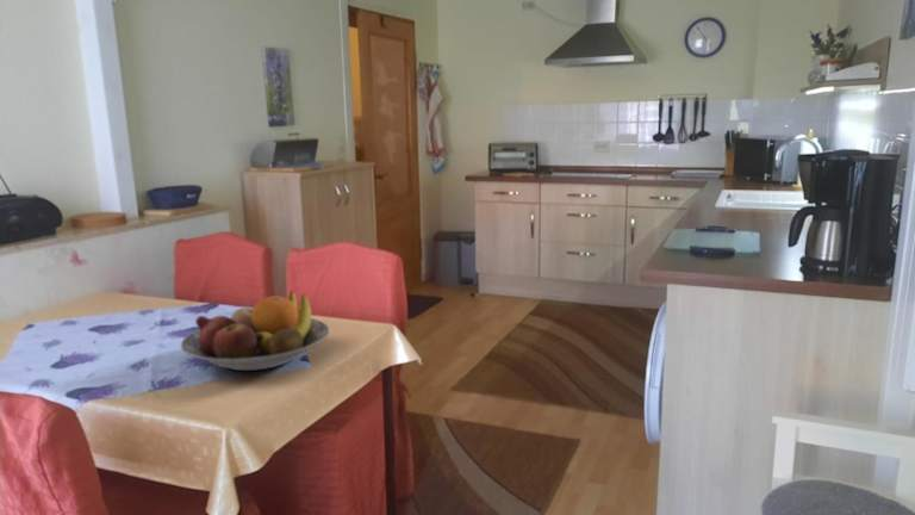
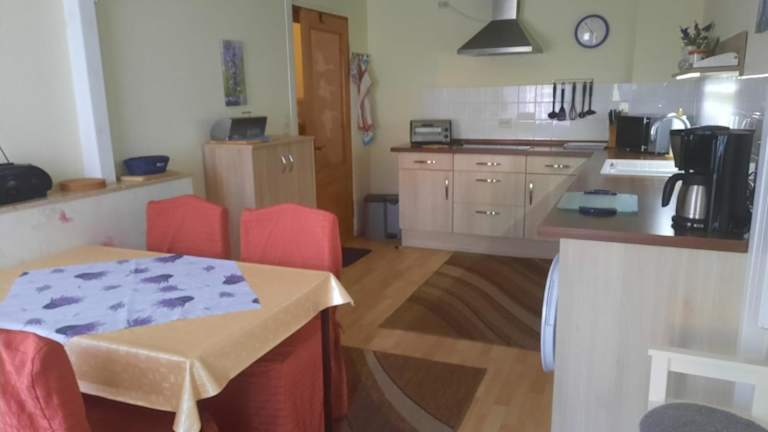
- fruit bowl (256, 329)
